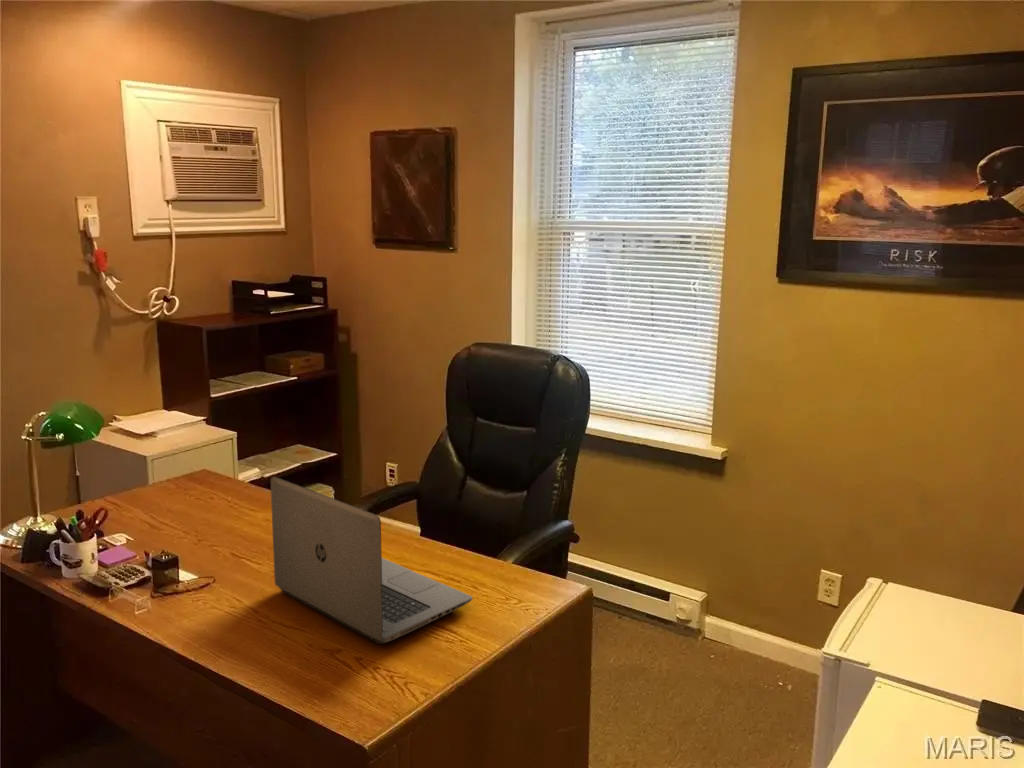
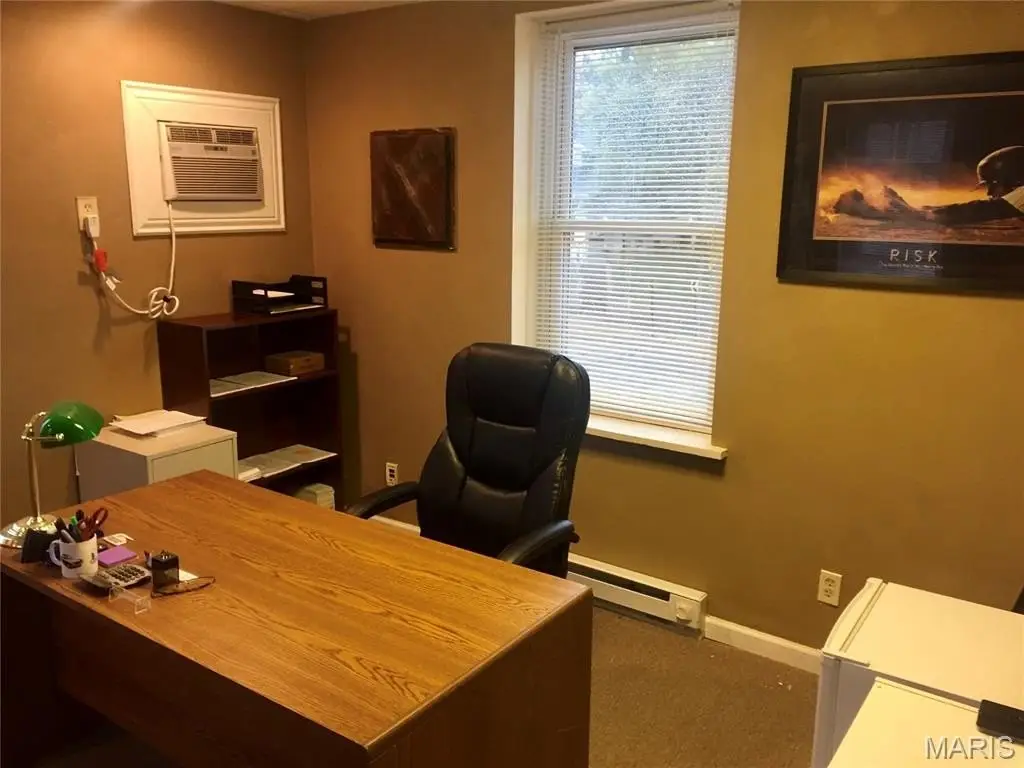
- laptop (371, 540)
